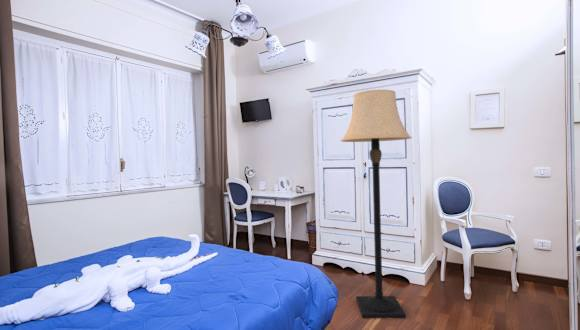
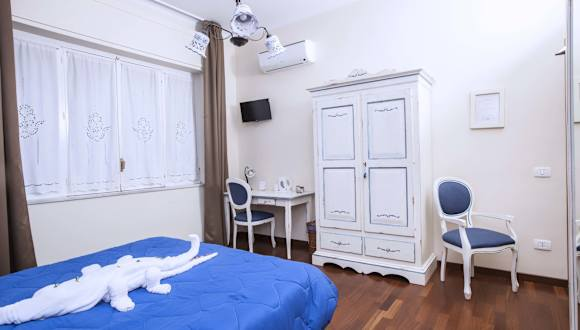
- lamp (376, 201)
